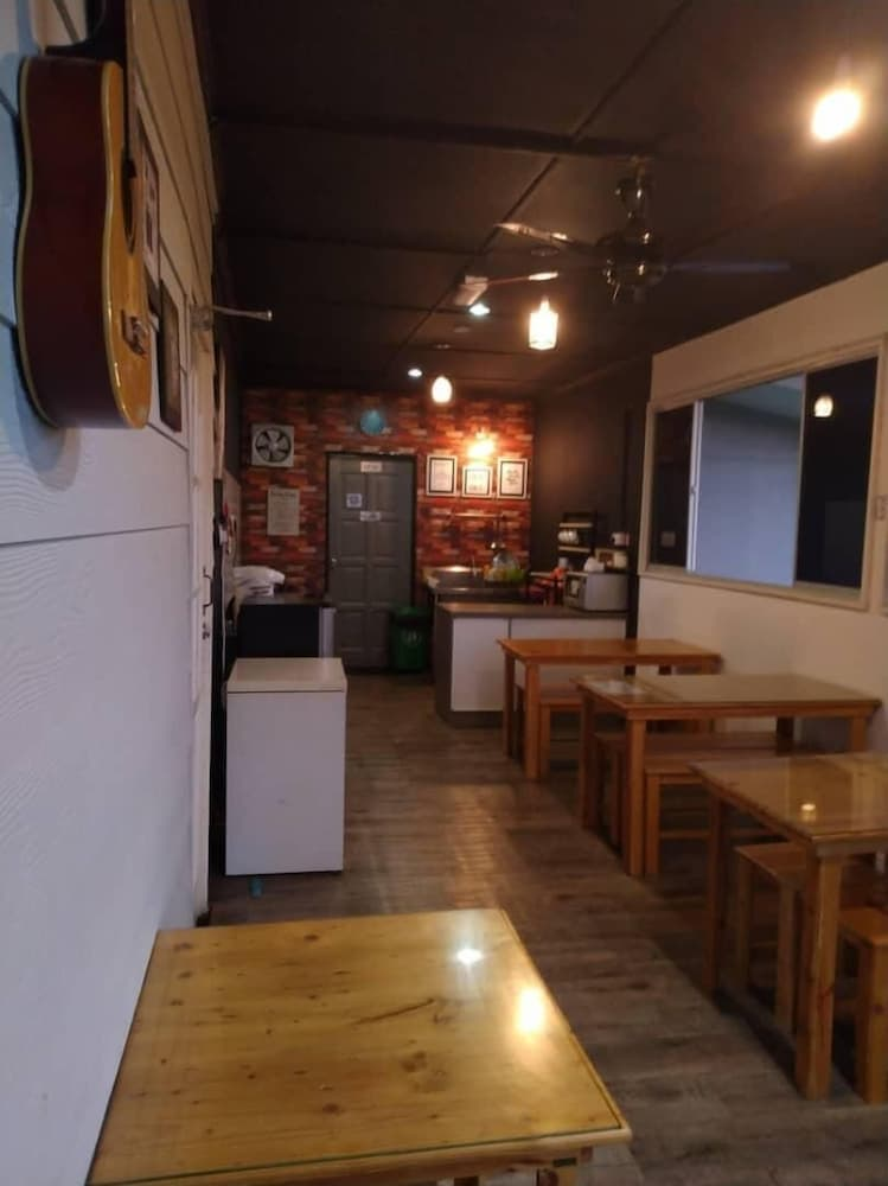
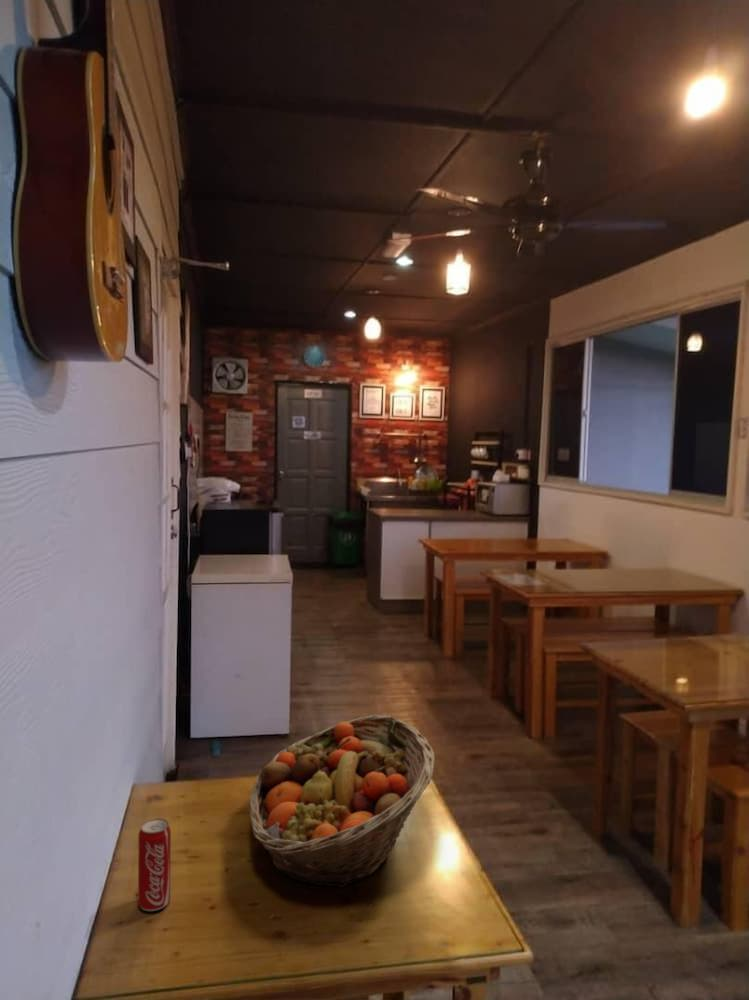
+ beverage can (154, 864)
+ fruit basket (340, 791)
